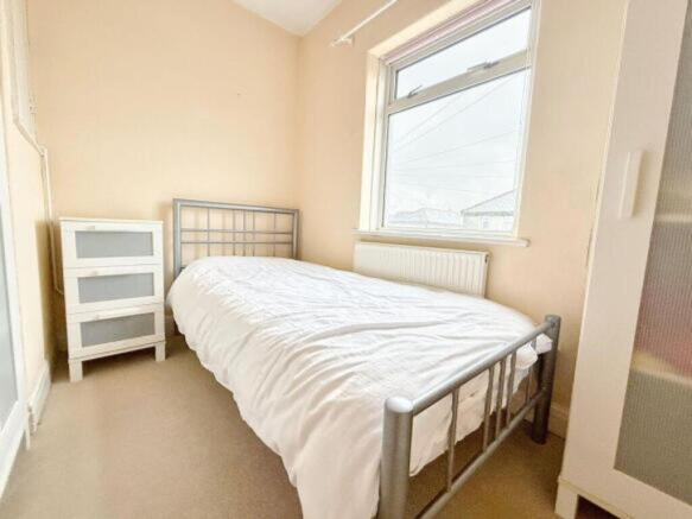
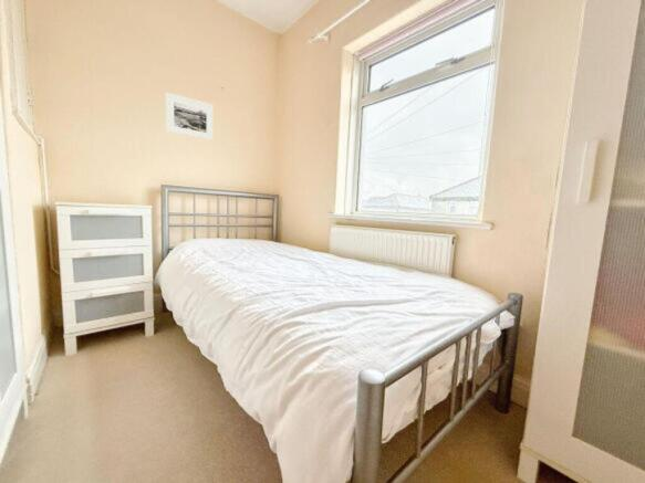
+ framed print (190, 117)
